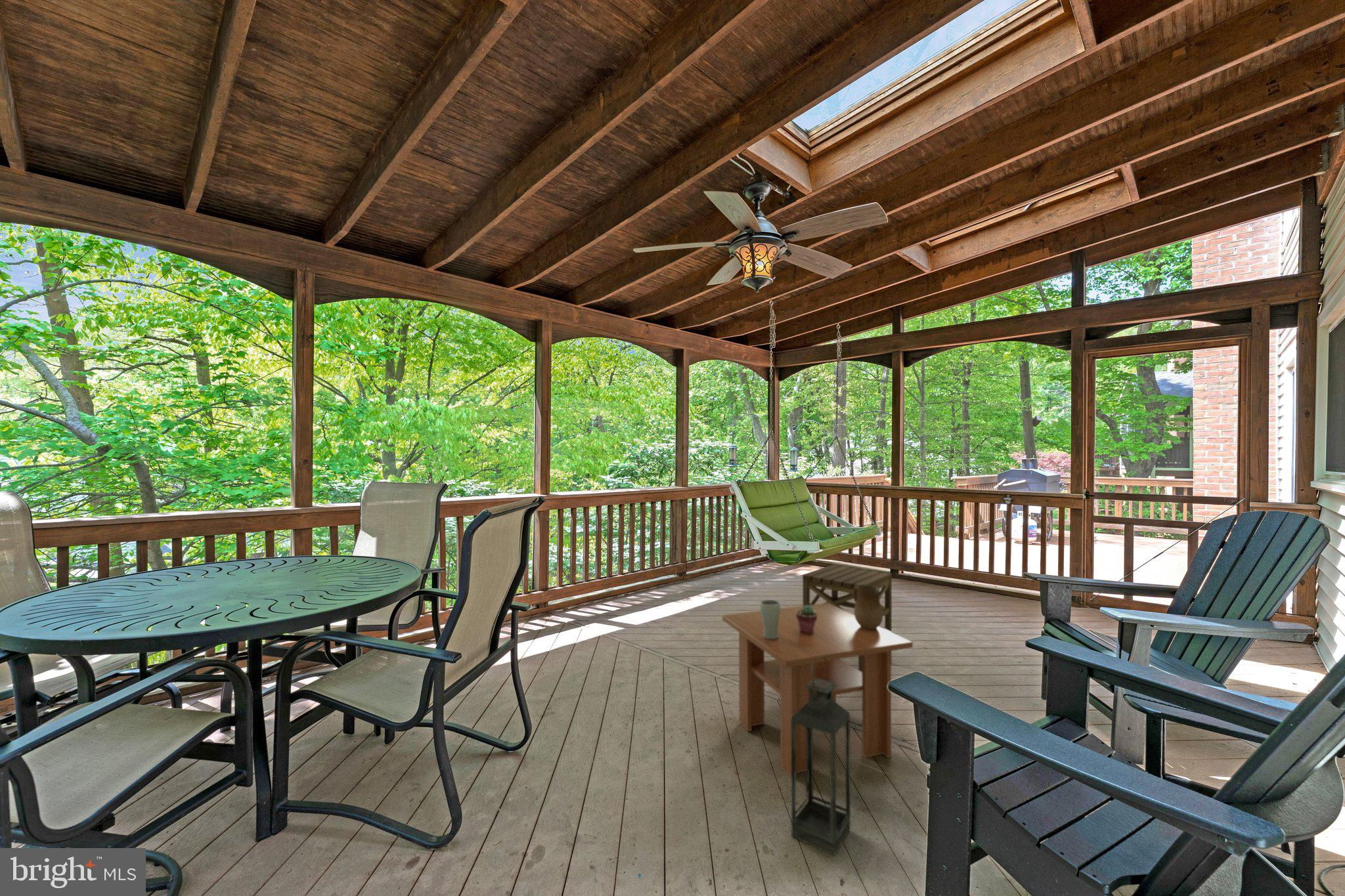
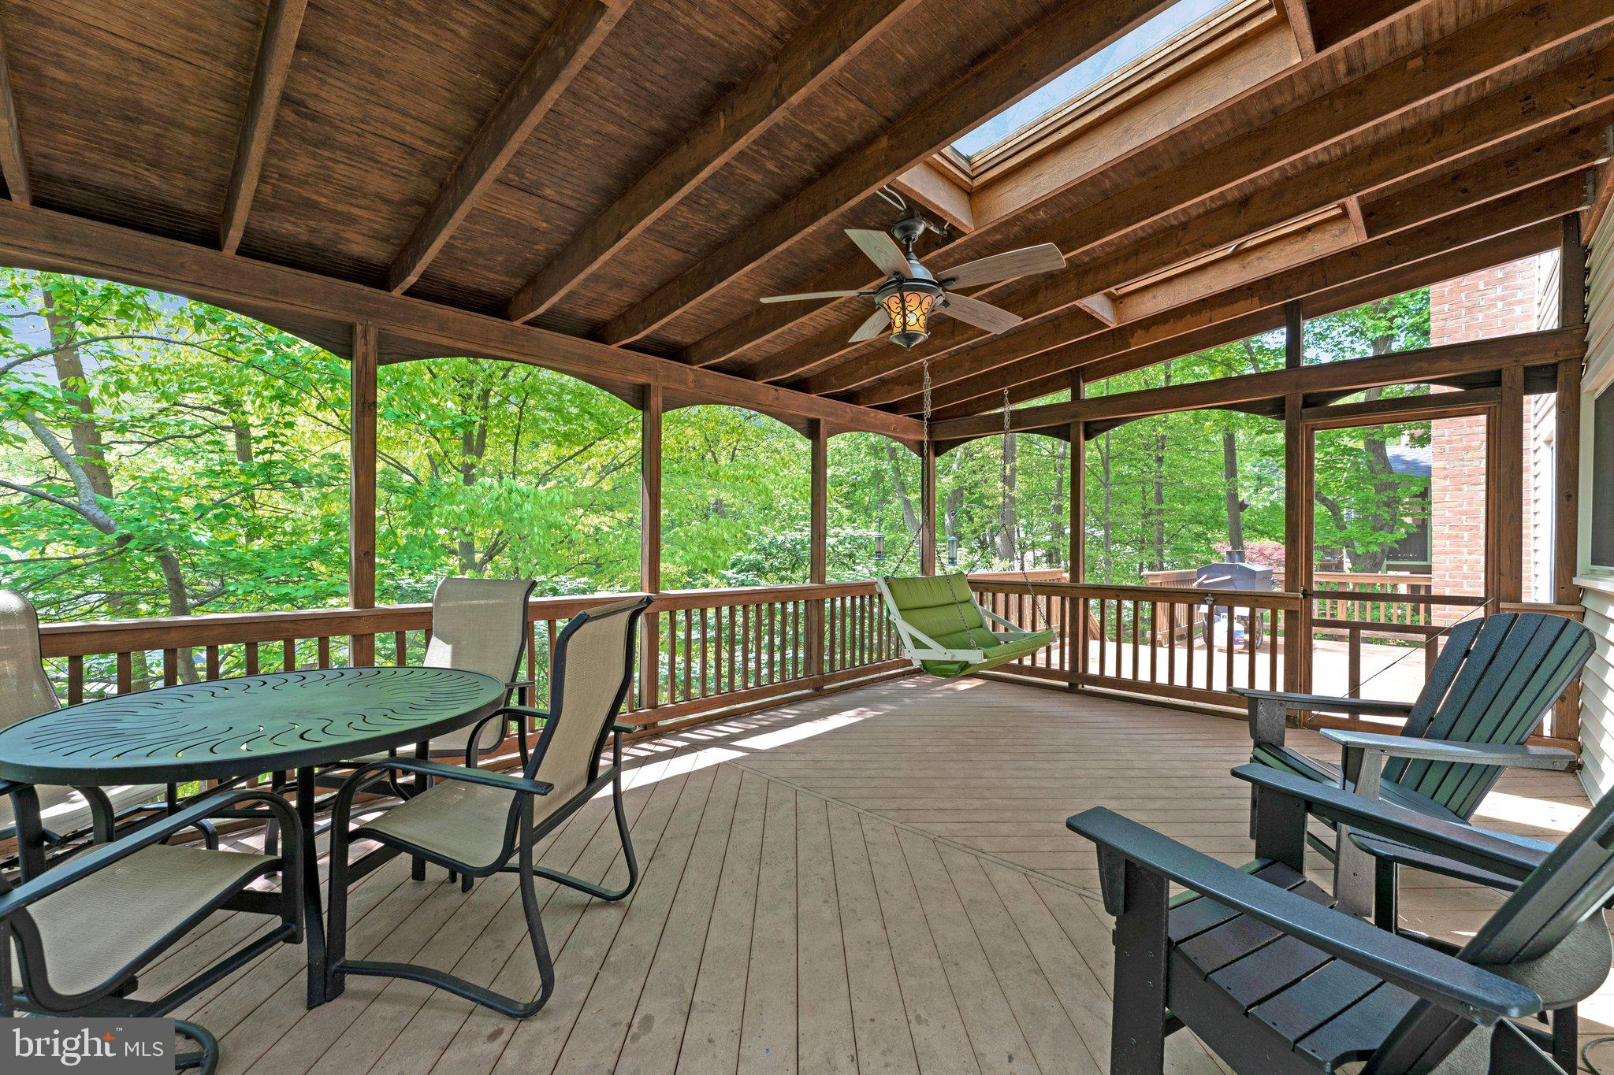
- lantern (812, 744)
- ceramic jug (865, 605)
- side table (845, 610)
- potted succulent (806, 618)
- coffee table (809, 682)
- drinking glass (770, 619)
